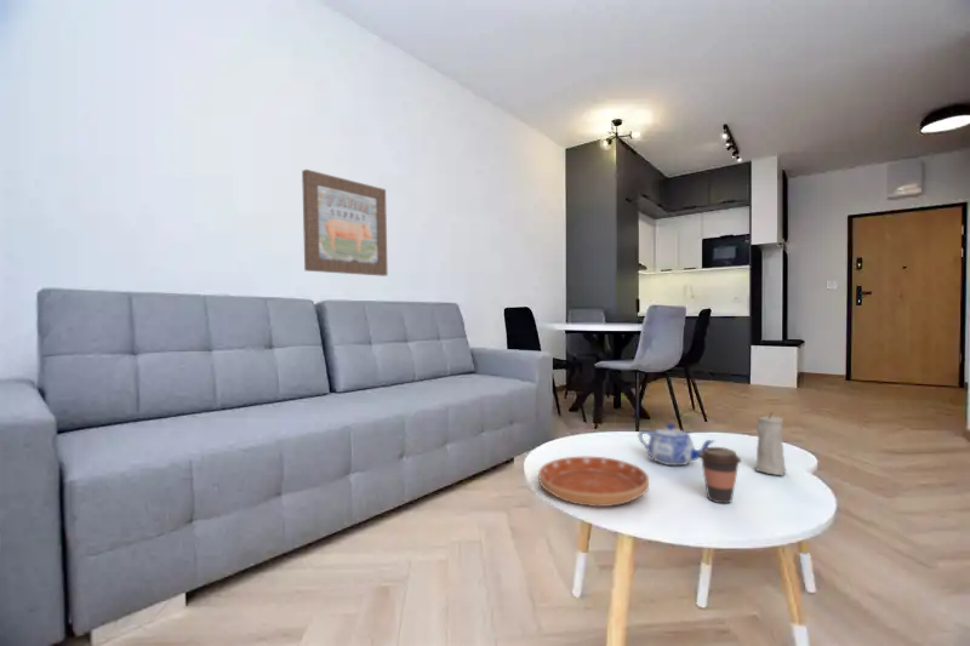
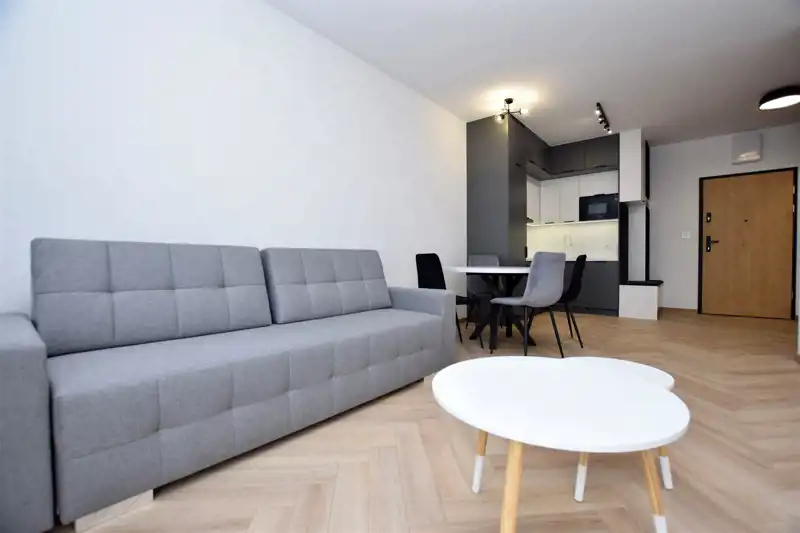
- candle (770, 441)
- coffee cup (719, 475)
- saucer (592, 480)
- teapot (674, 442)
- wall art (348, 227)
